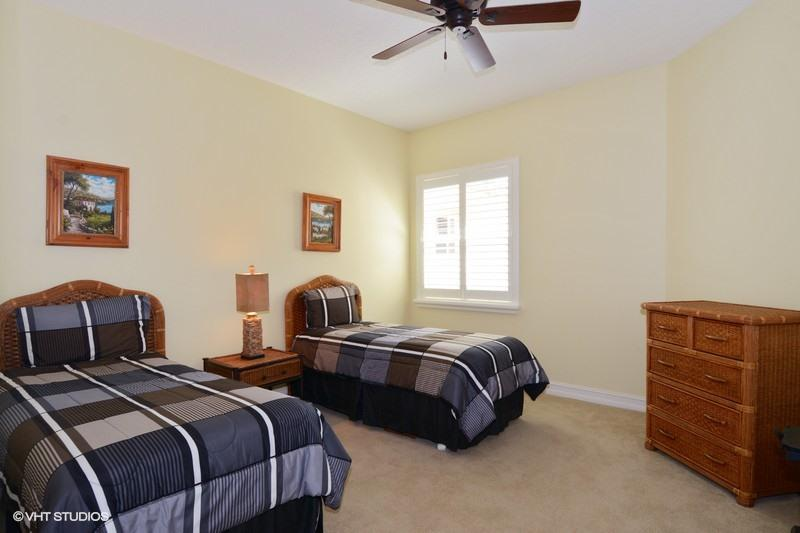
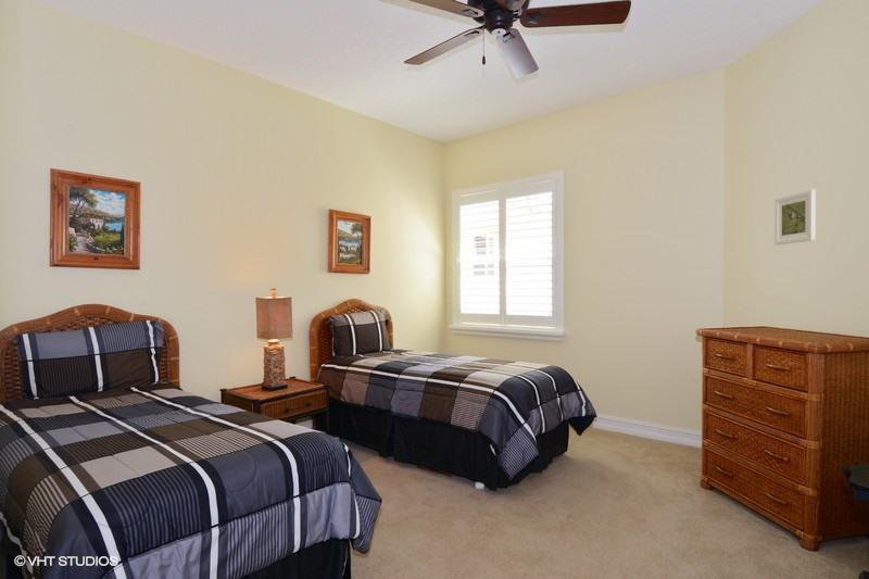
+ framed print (794, 218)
